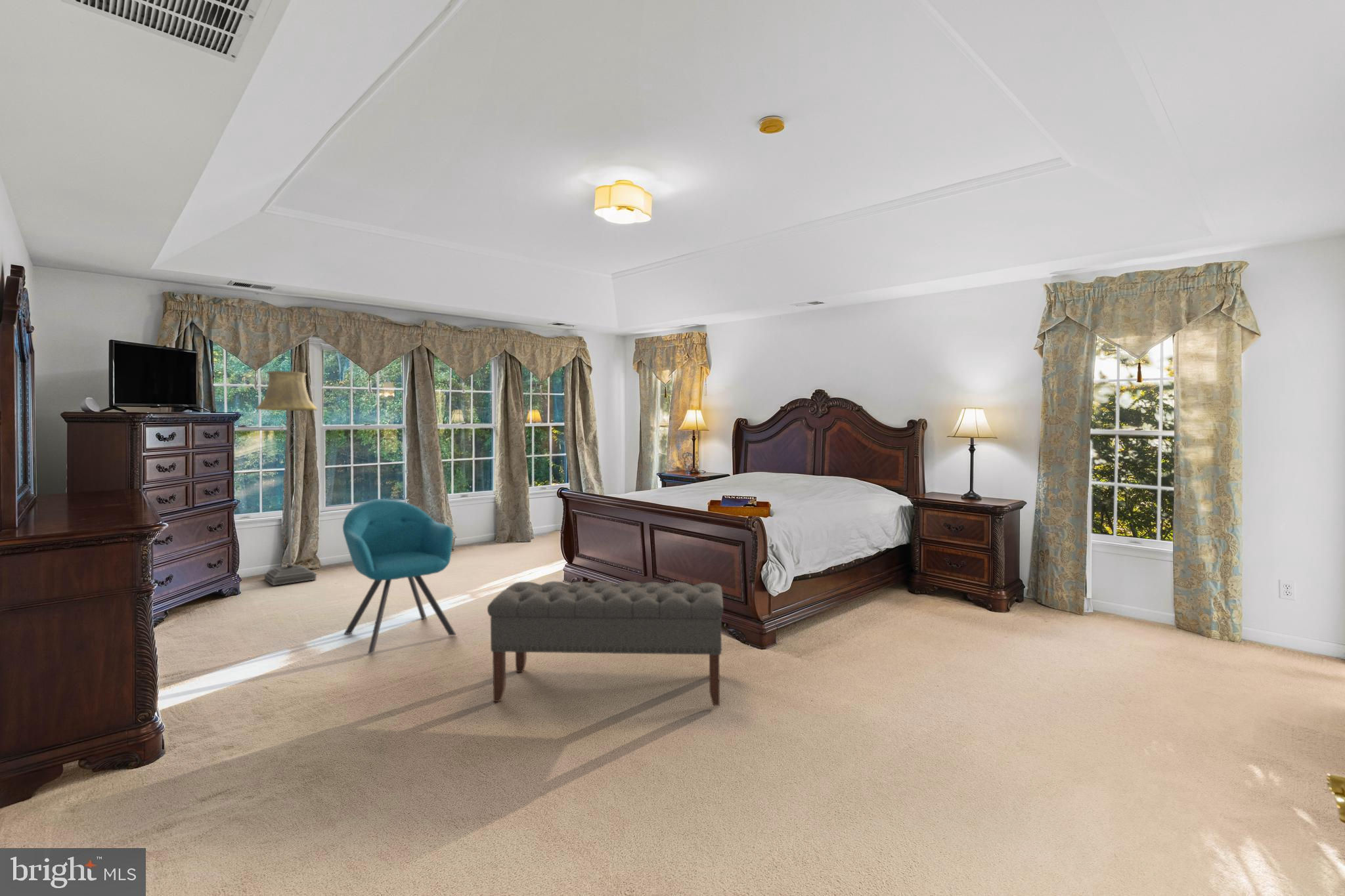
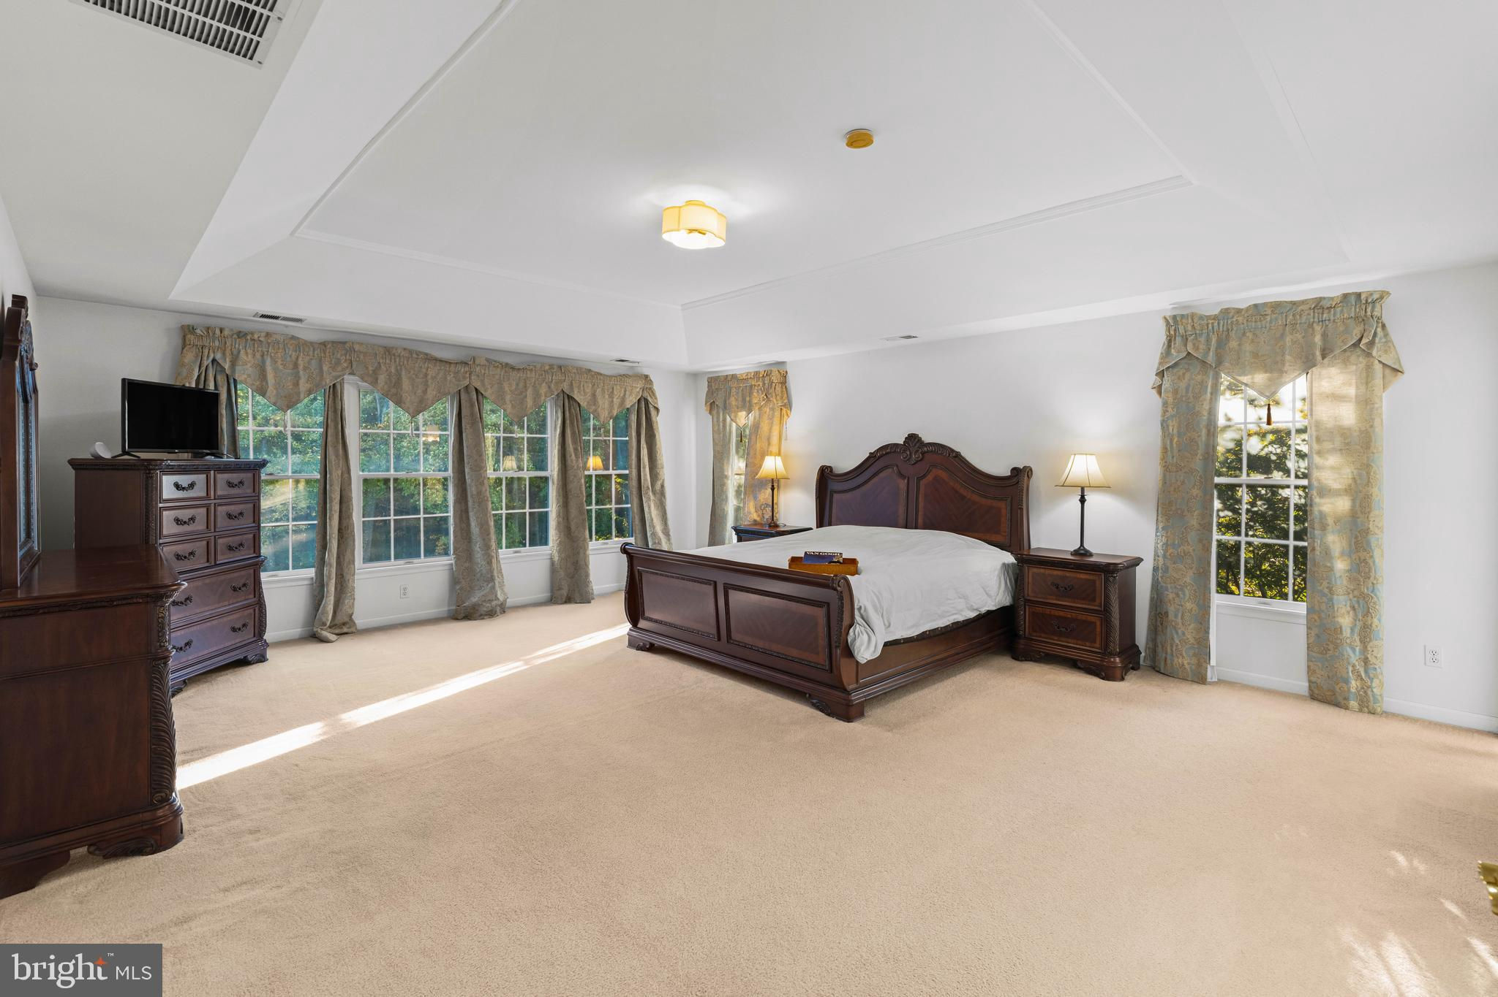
- floor lamp (288, 476)
- bench (611, 637)
- chair (396, 567)
